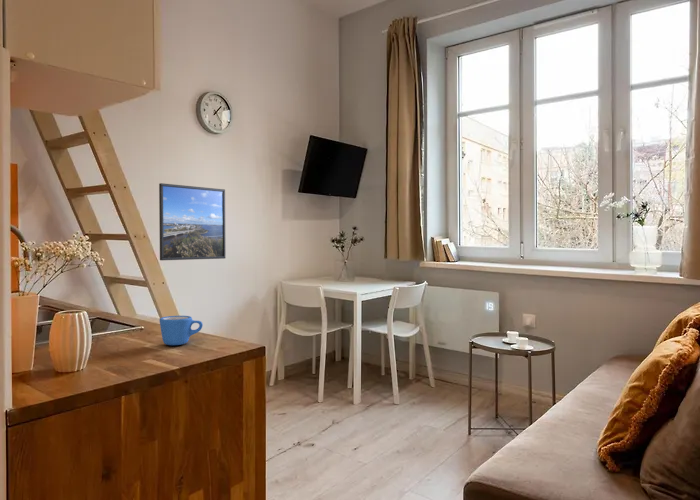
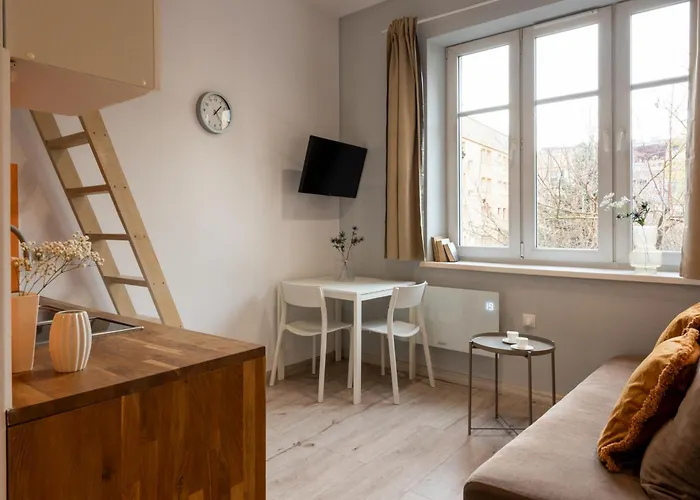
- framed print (194, 223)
- mug (181, 330)
